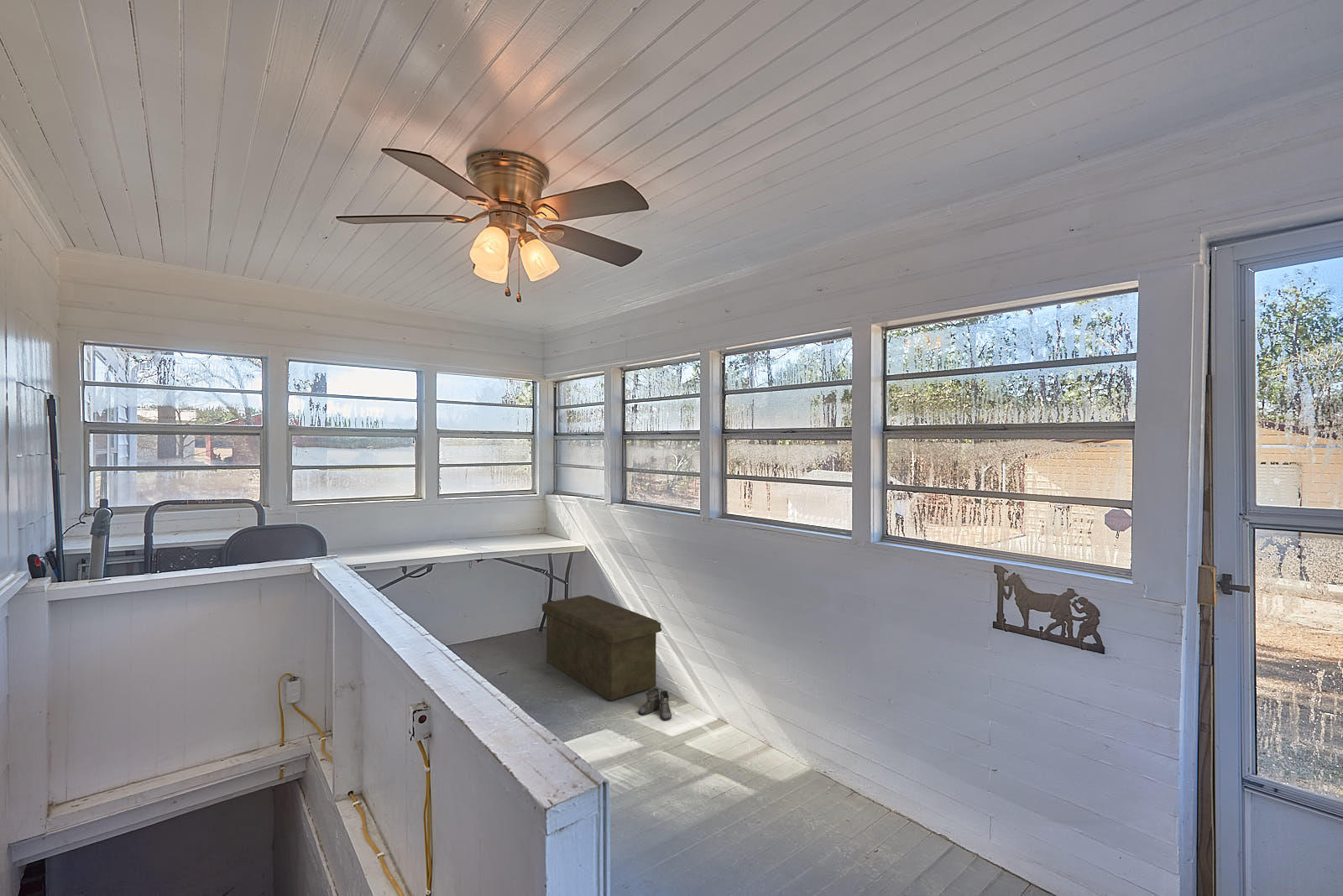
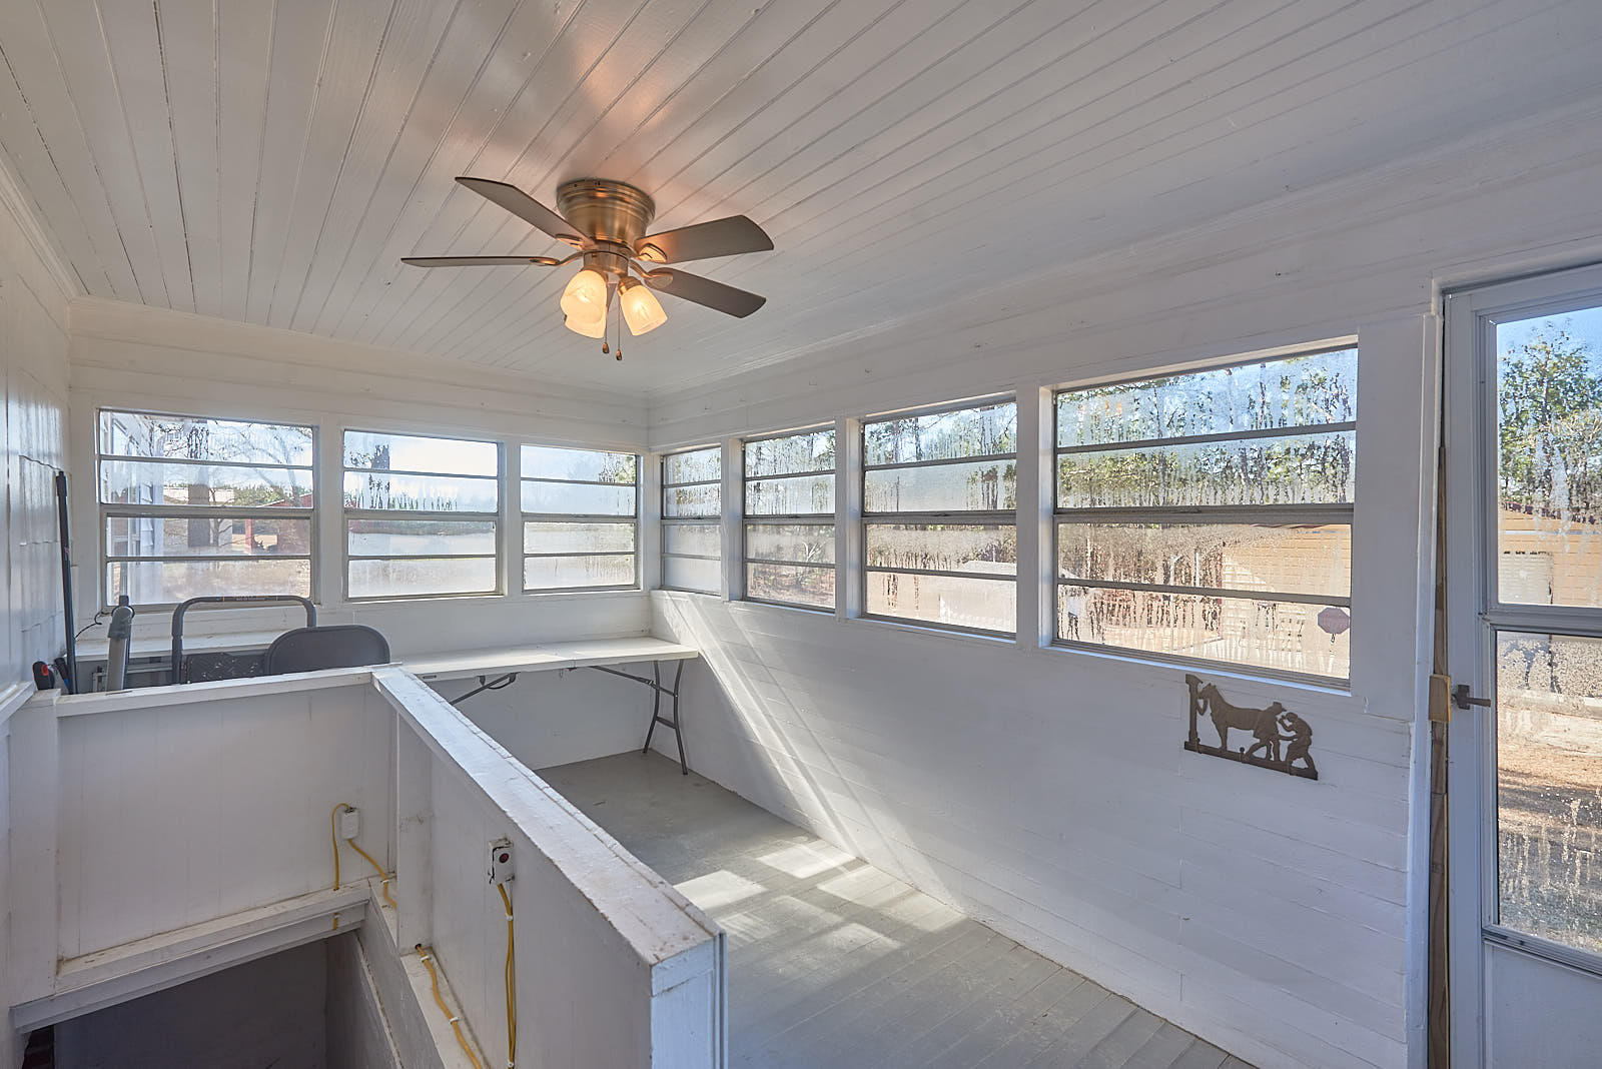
- boots (656, 702)
- storage bench (598, 643)
